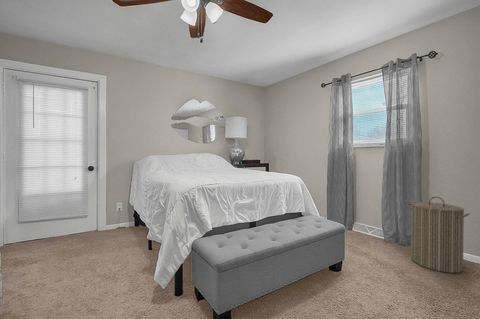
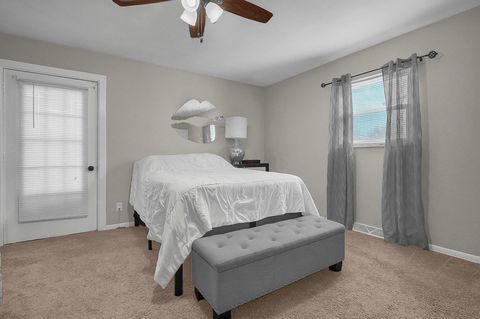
- laundry hamper (435, 230)
